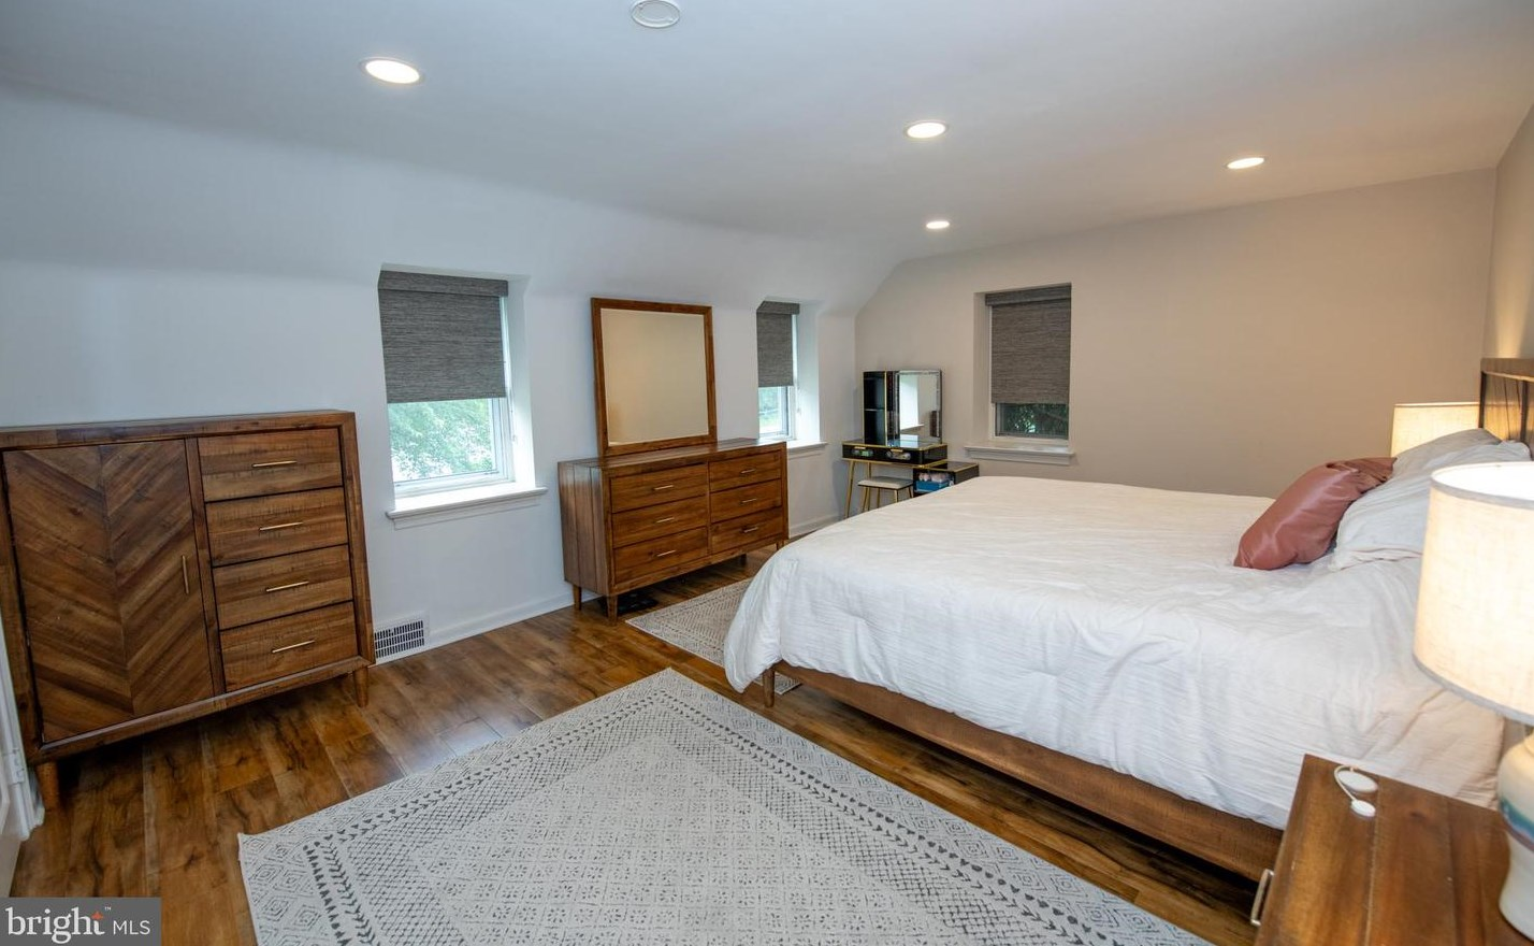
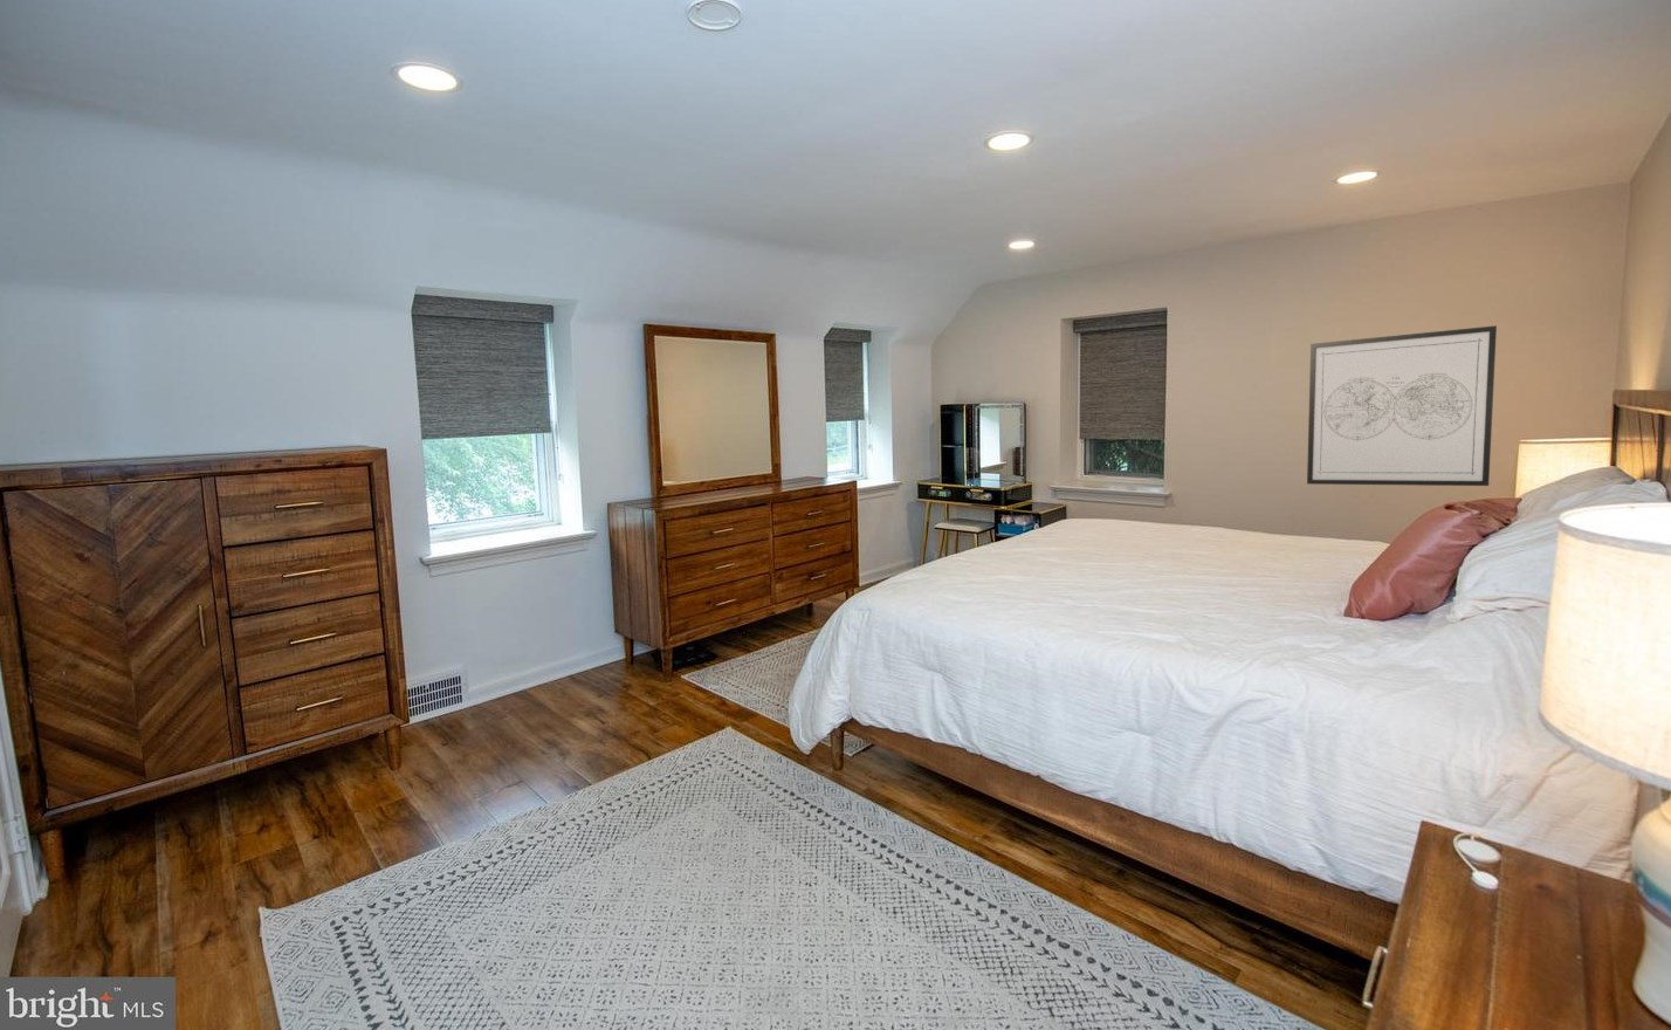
+ wall art (1395, 411)
